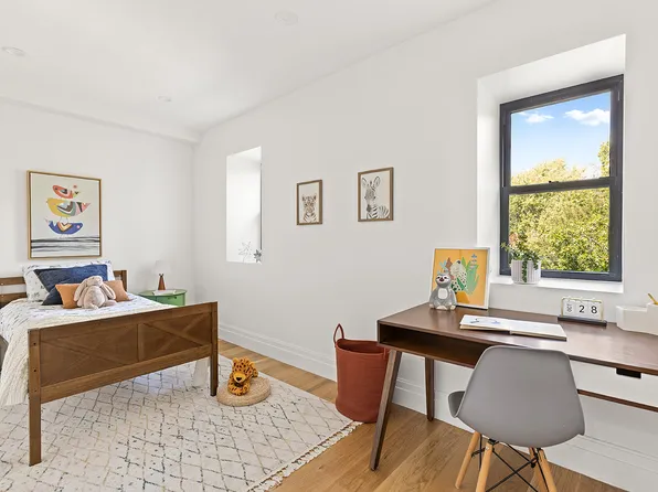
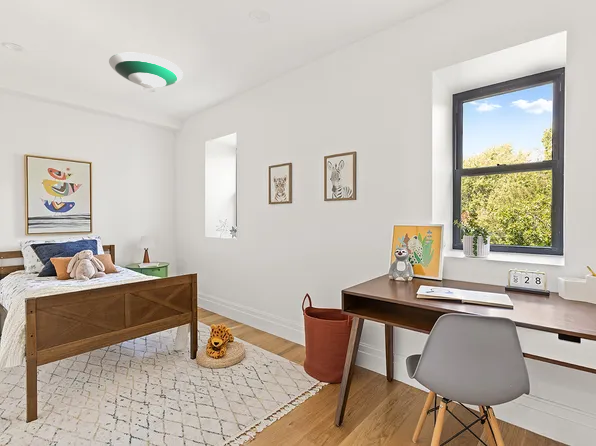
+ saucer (147, 77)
